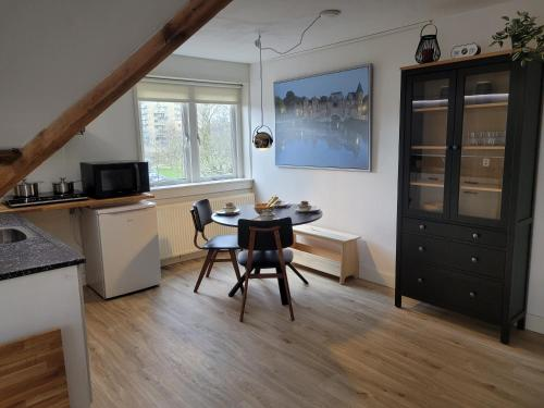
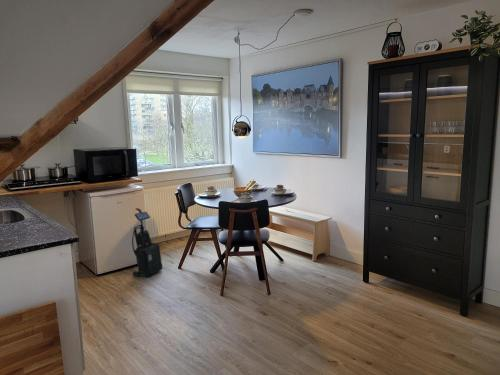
+ vacuum cleaner (144, 241)
